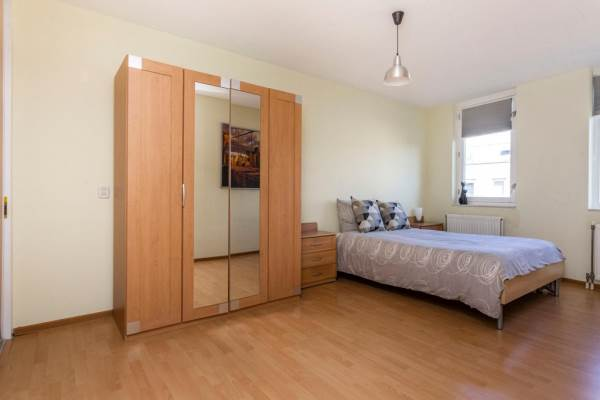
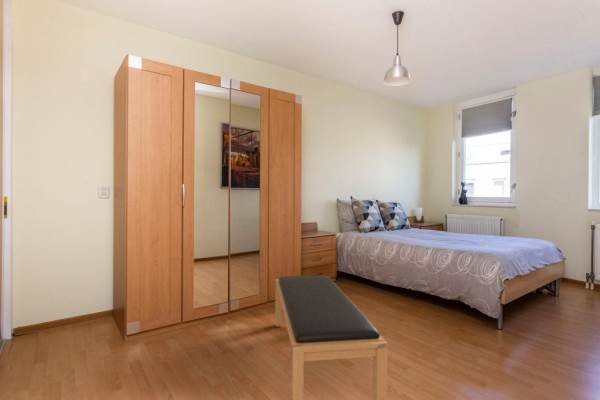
+ bench (315, 327)
